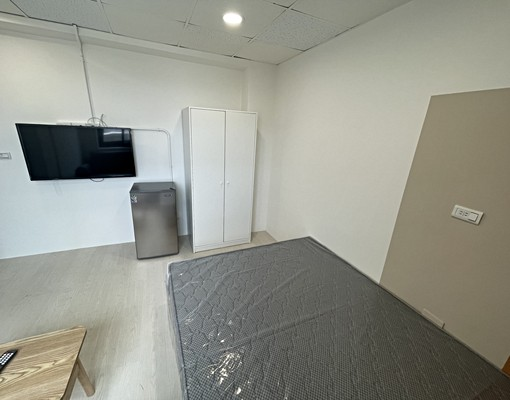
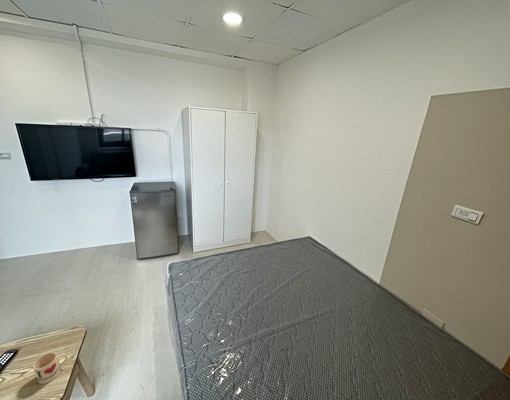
+ mug (52, 365)
